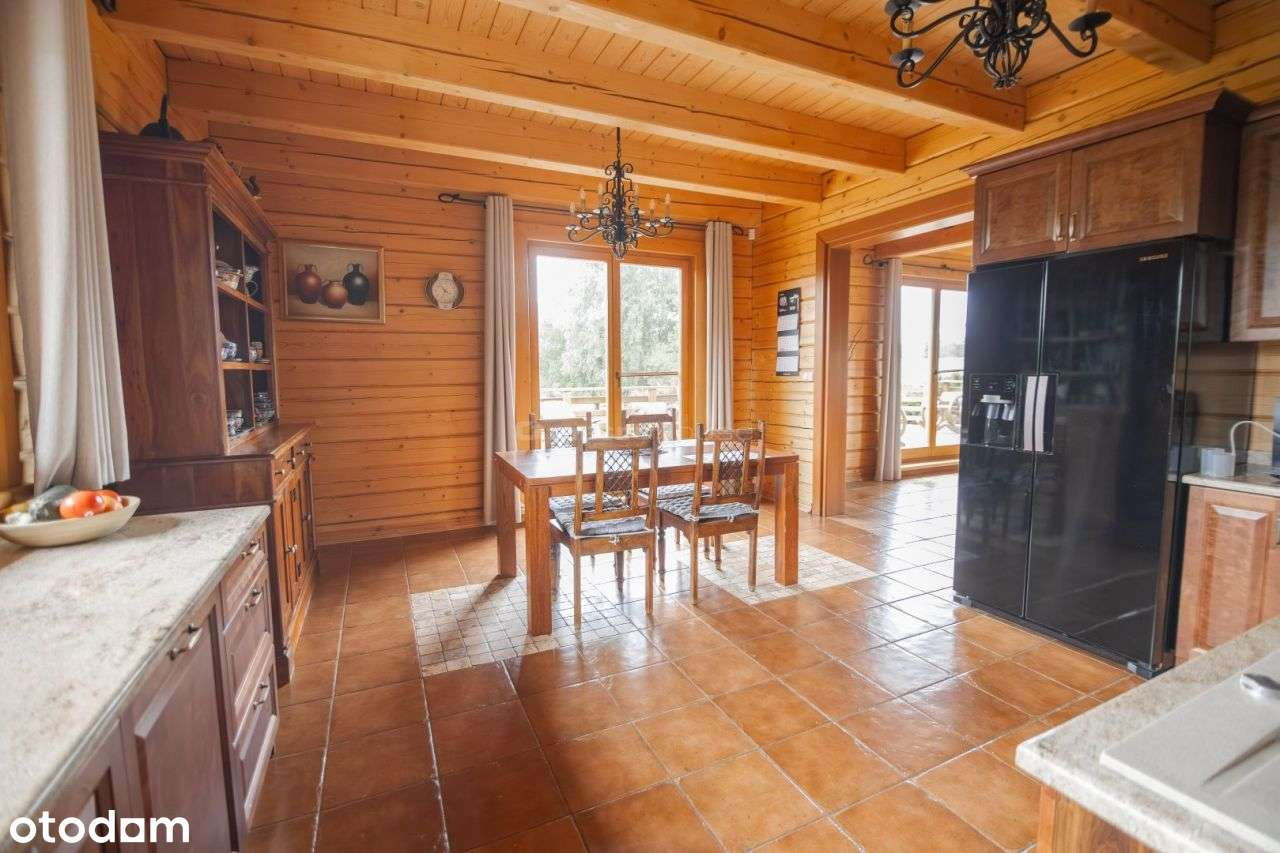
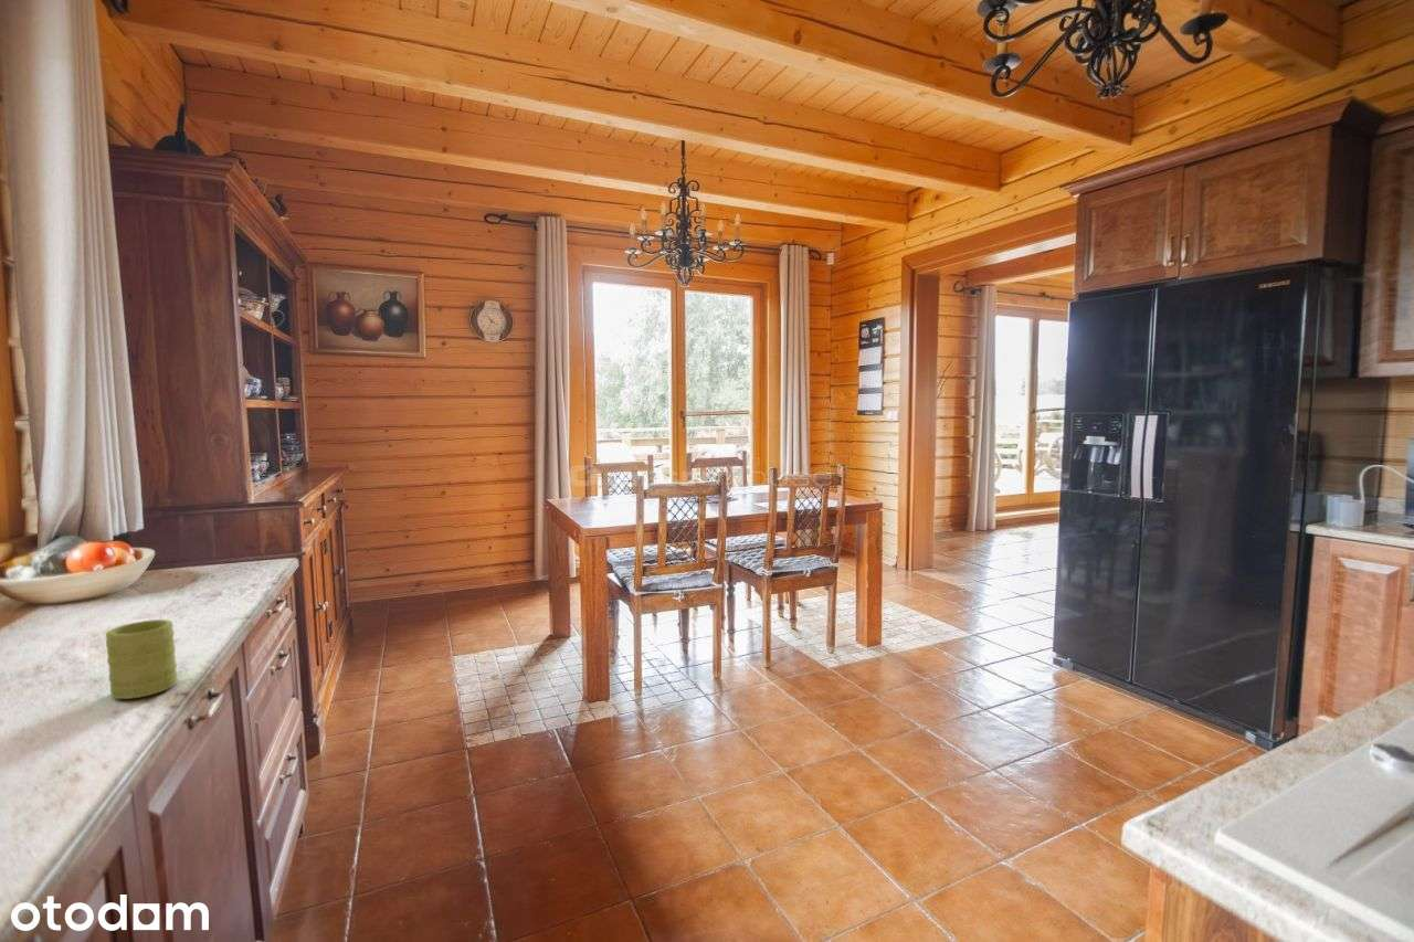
+ mug (145, 654)
